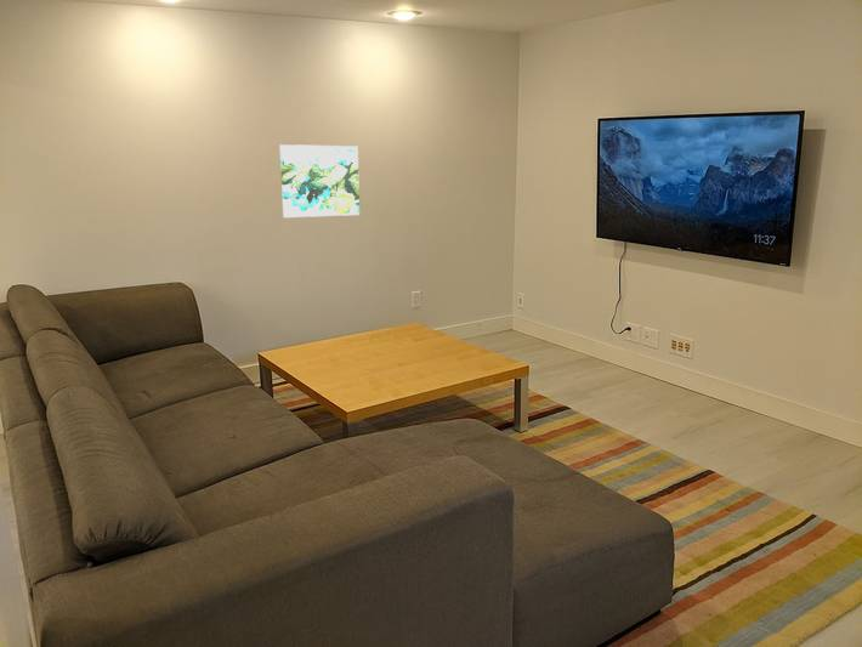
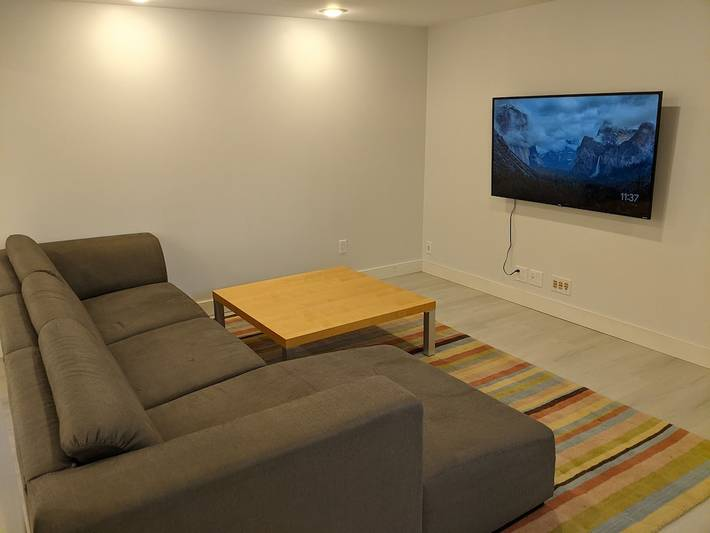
- wall art (321, 181)
